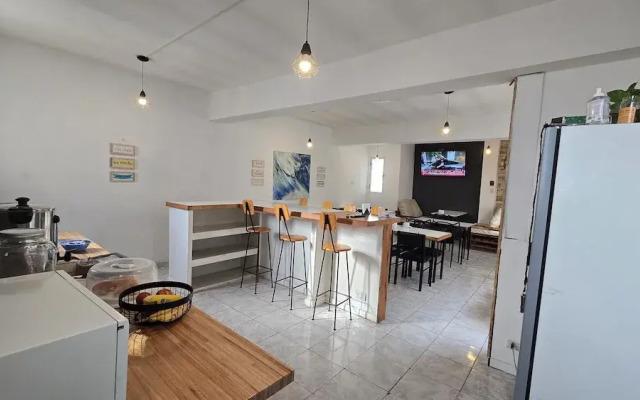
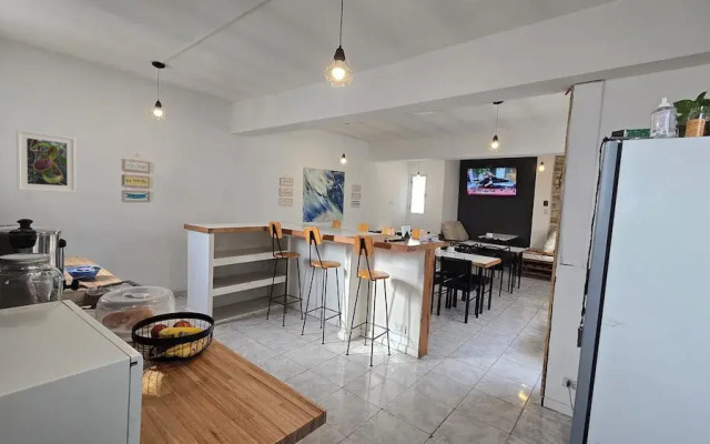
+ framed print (48, 162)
